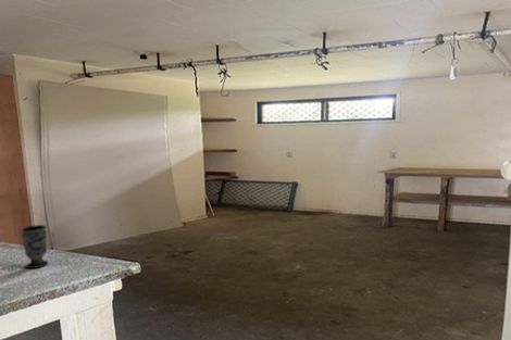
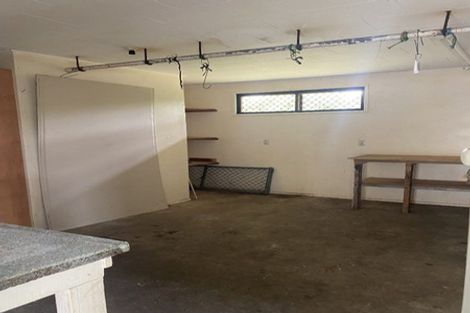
- cup (35, 245)
